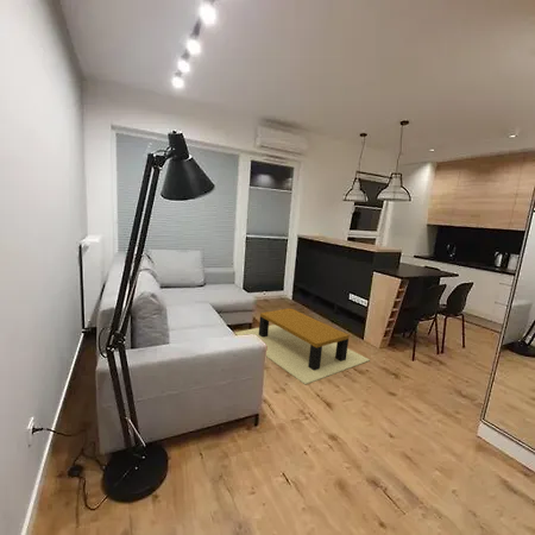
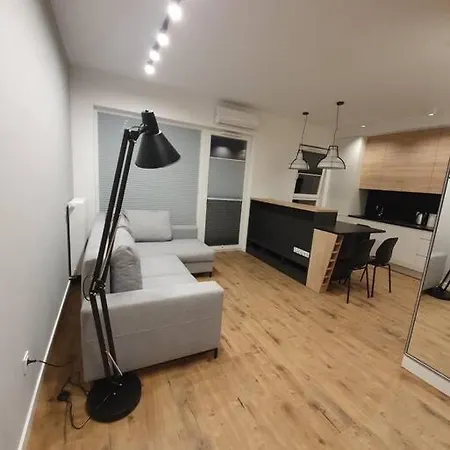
- coffee table (298, 334)
